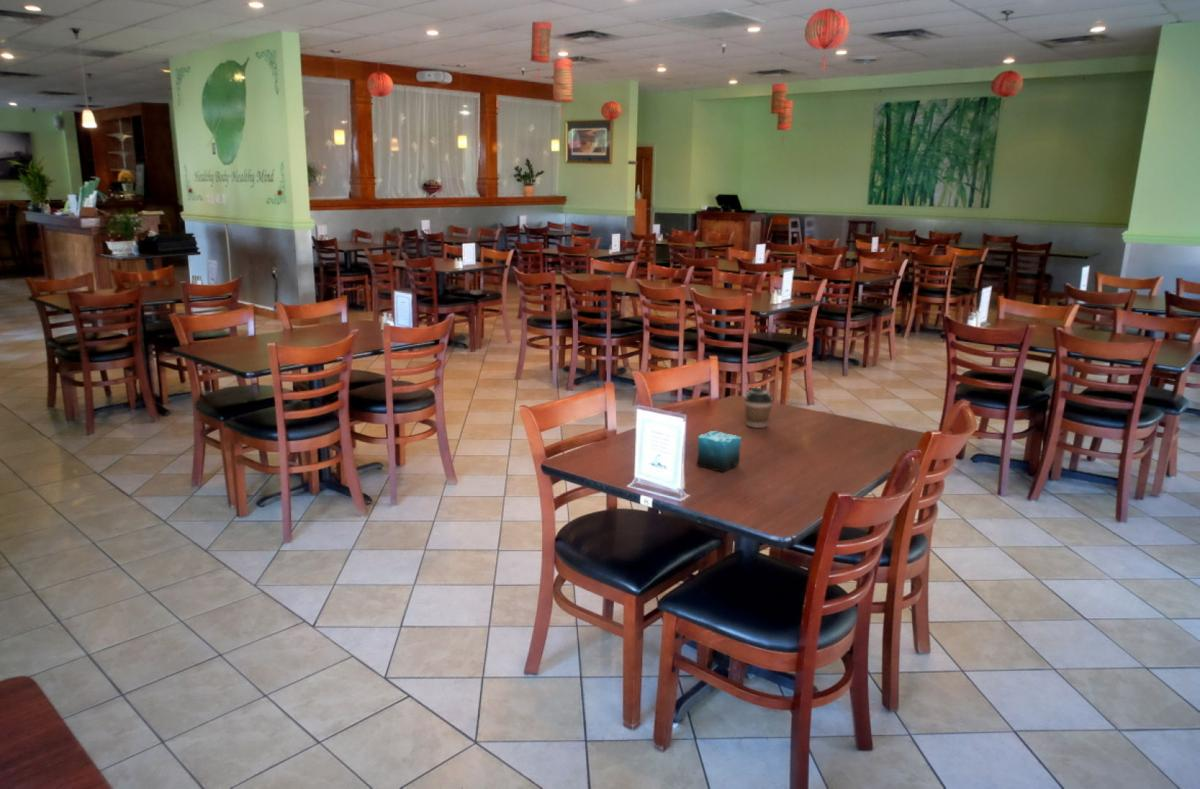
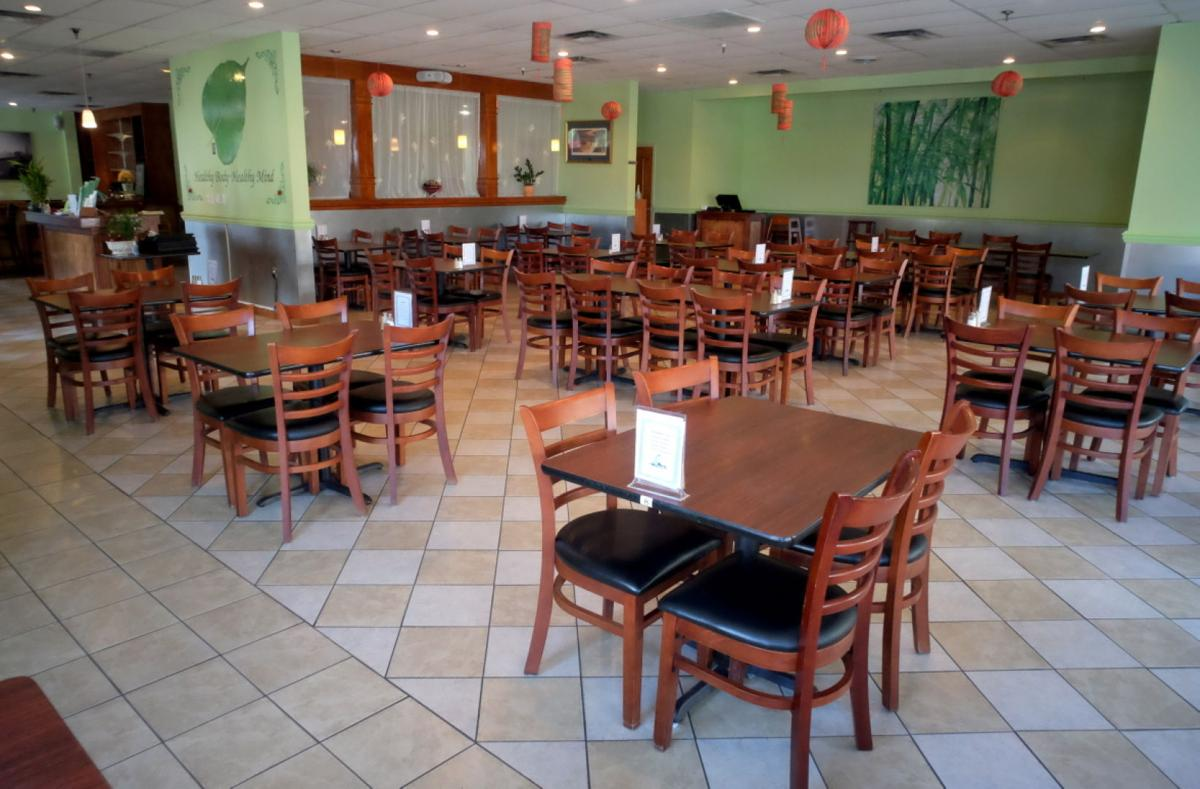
- coffee cup (757, 407)
- candle (718, 444)
